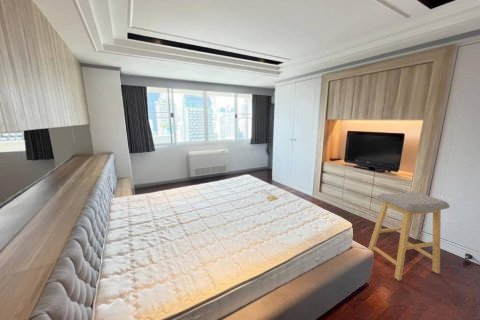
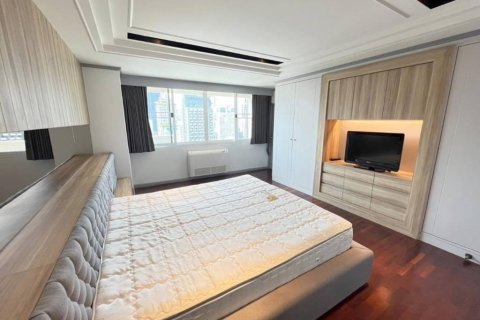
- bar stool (406, 231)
